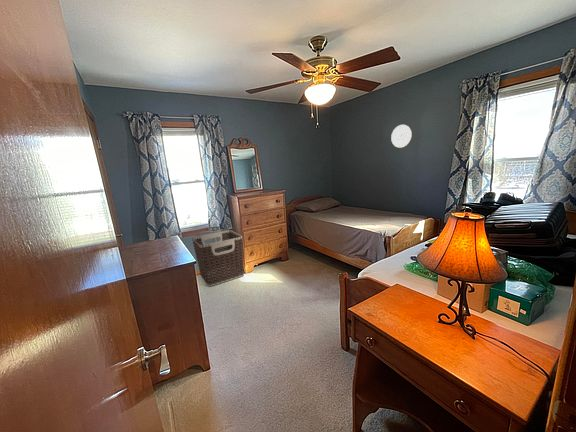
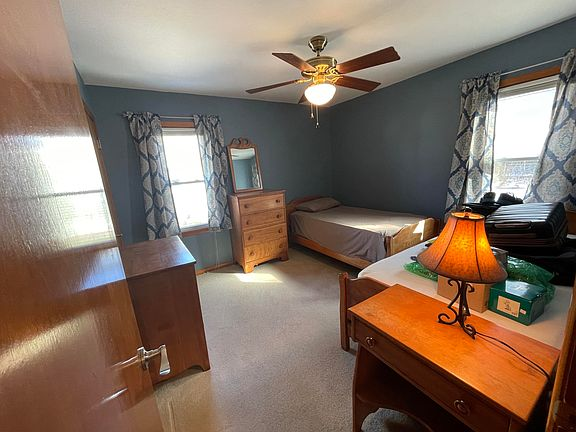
- clothes hamper (219, 256)
- wall clock (400, 136)
